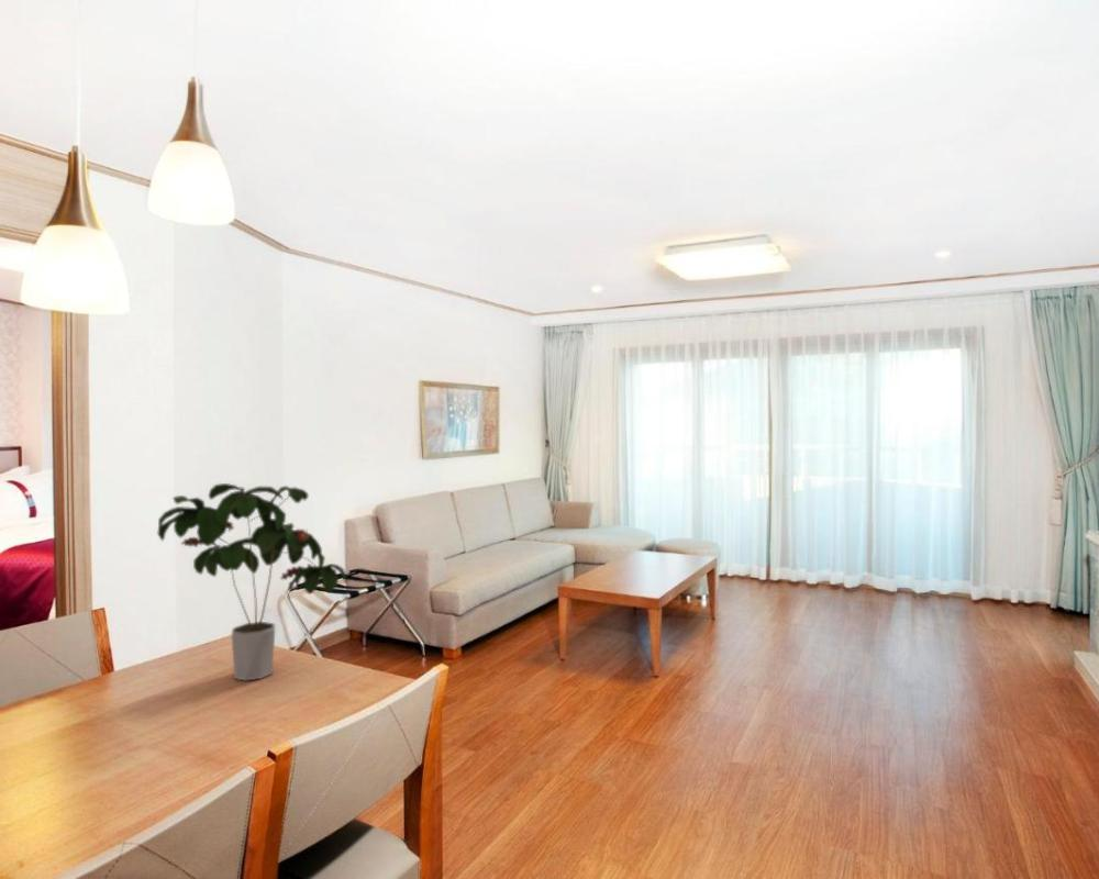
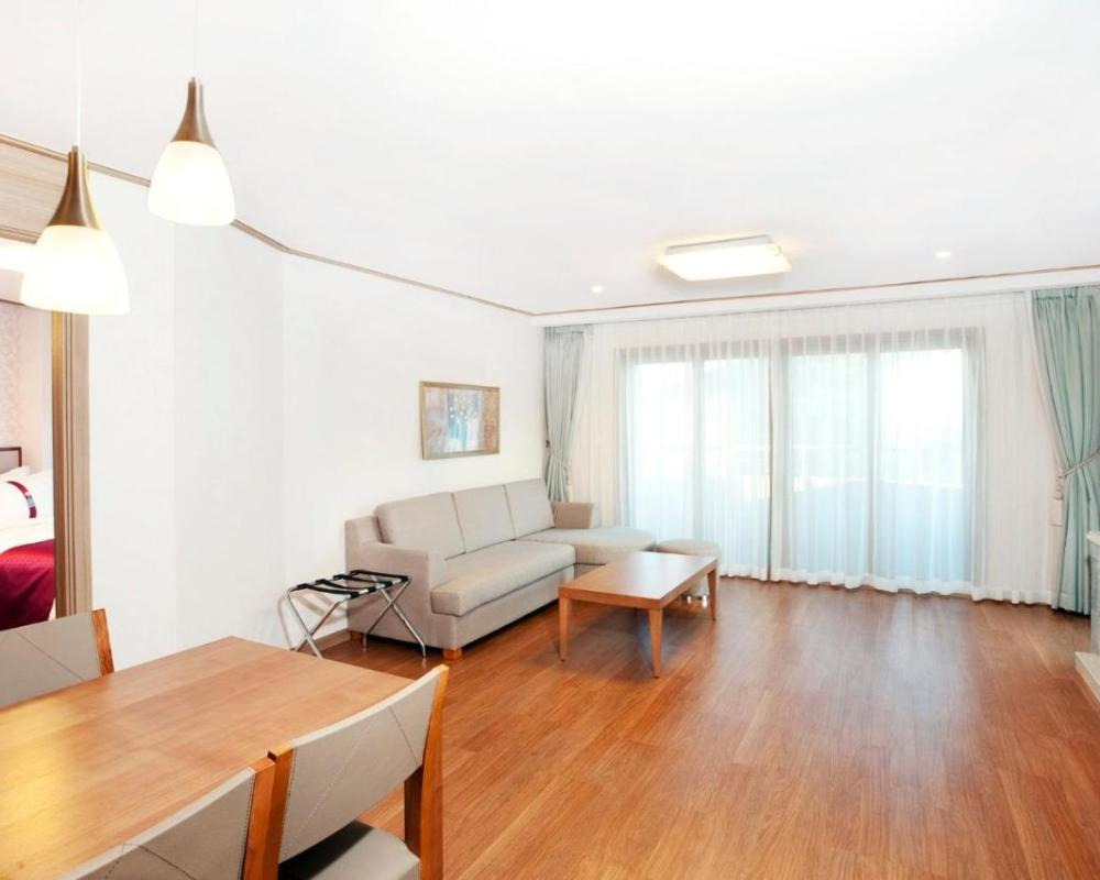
- potted plant (254, 579)
